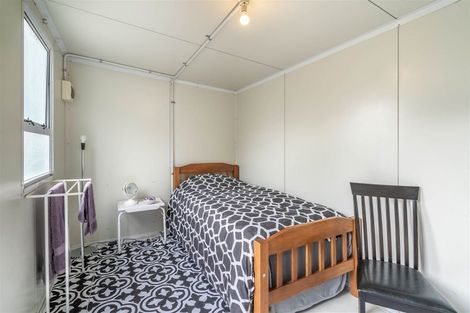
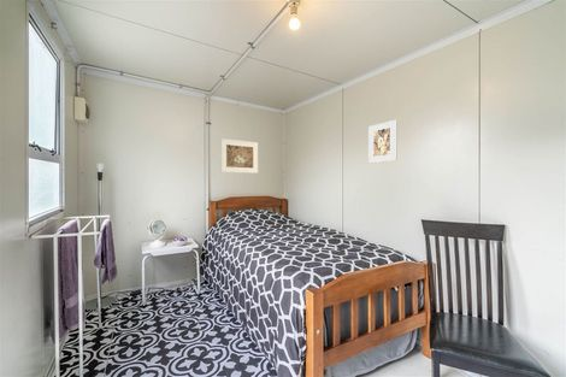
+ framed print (240, 157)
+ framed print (382, 142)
